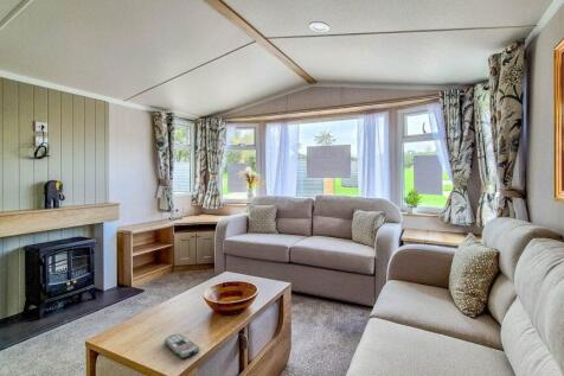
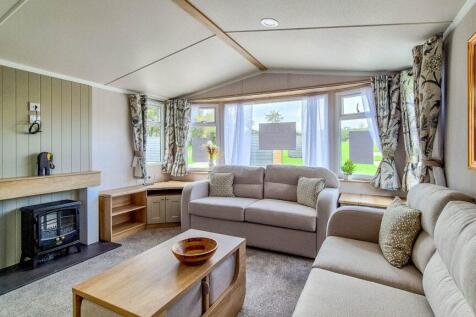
- remote control (180, 344)
